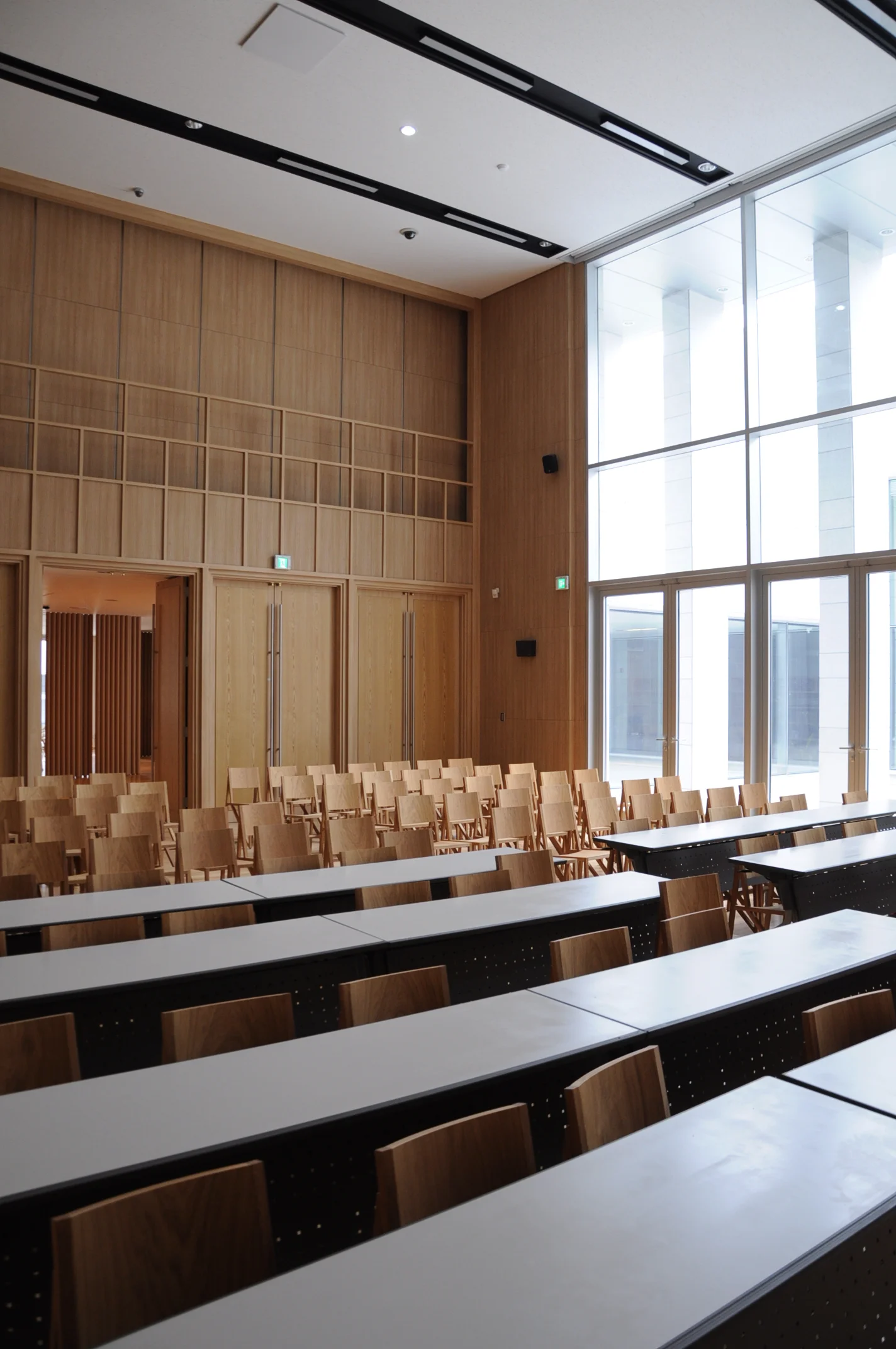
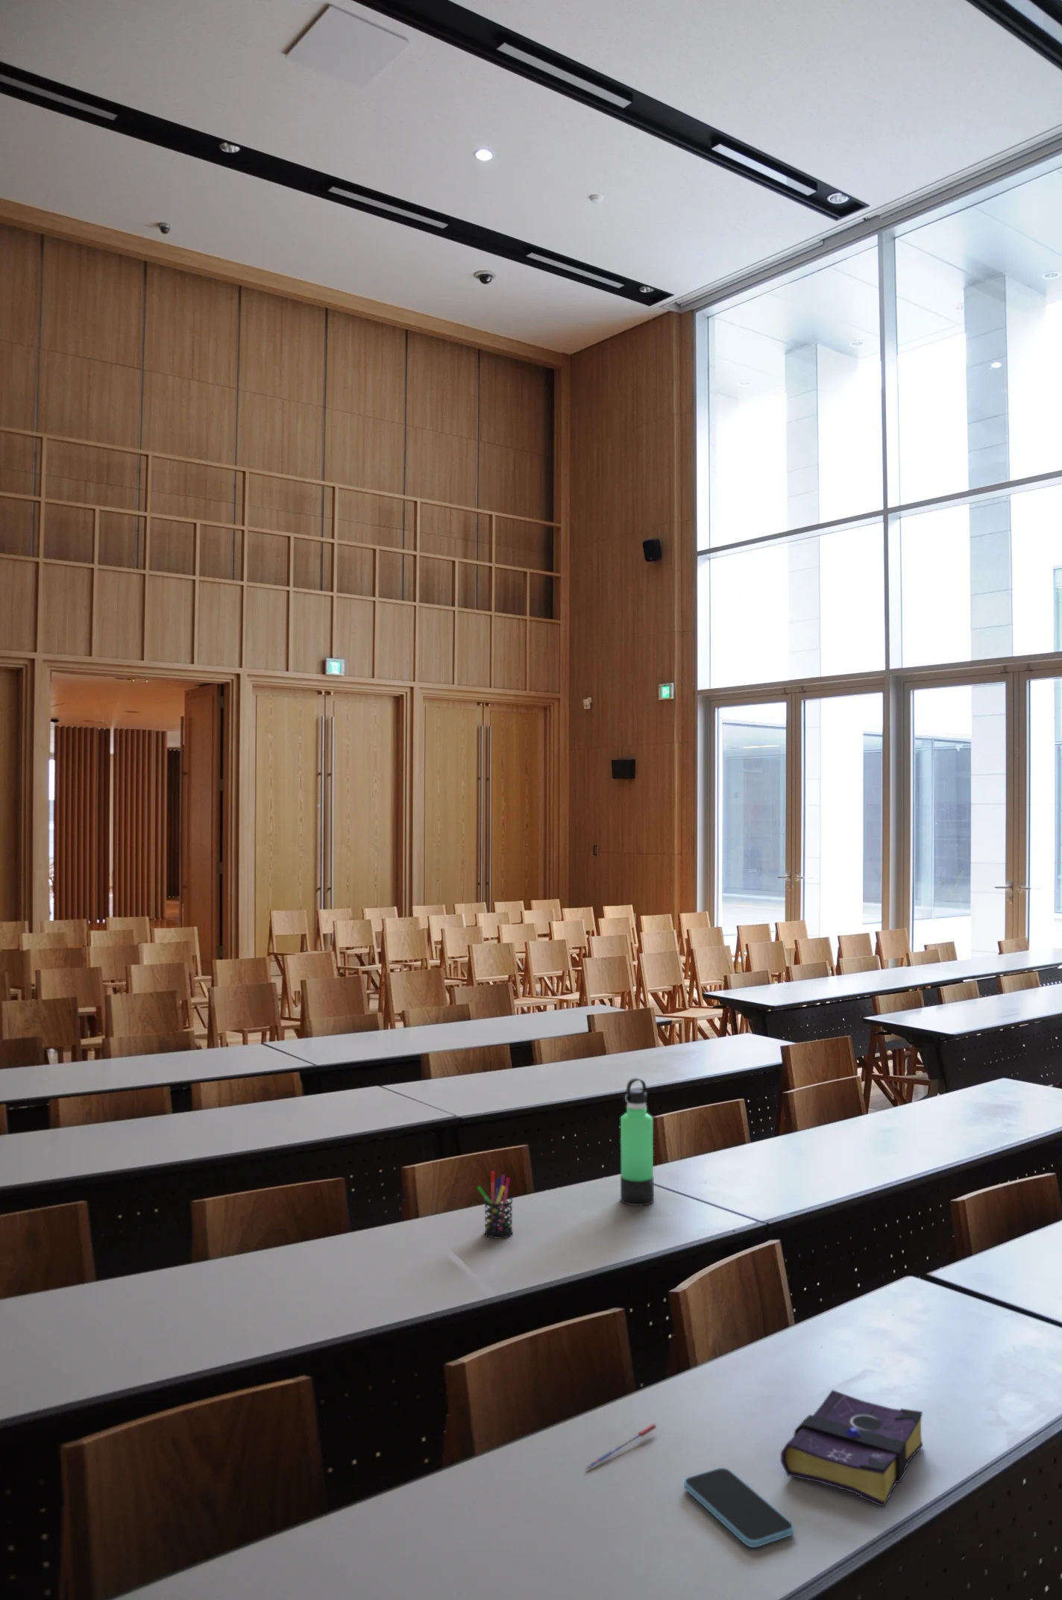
+ thermos bottle (636, 1140)
+ book (852, 1441)
+ pen holder (494, 1205)
+ smartphone (737, 1505)
+ pen (621, 1446)
